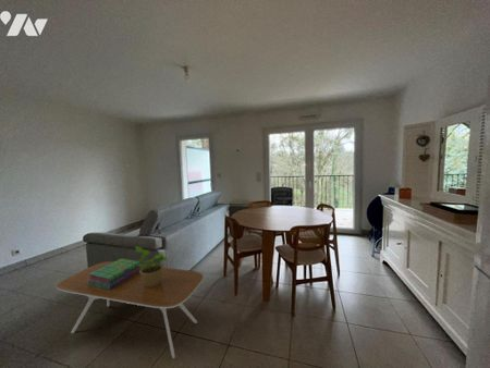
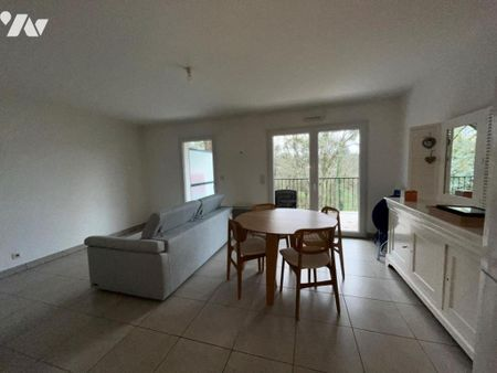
- potted plant (151, 265)
- coffee table (133, 303)
- stack of books (115, 271)
